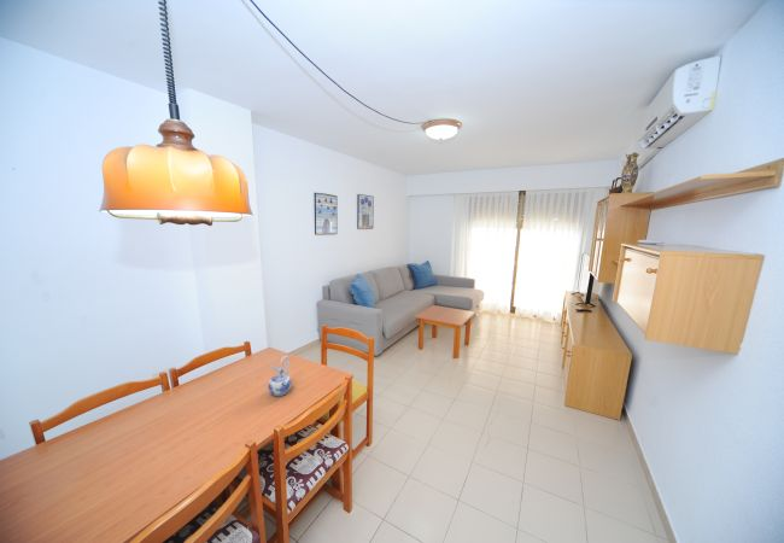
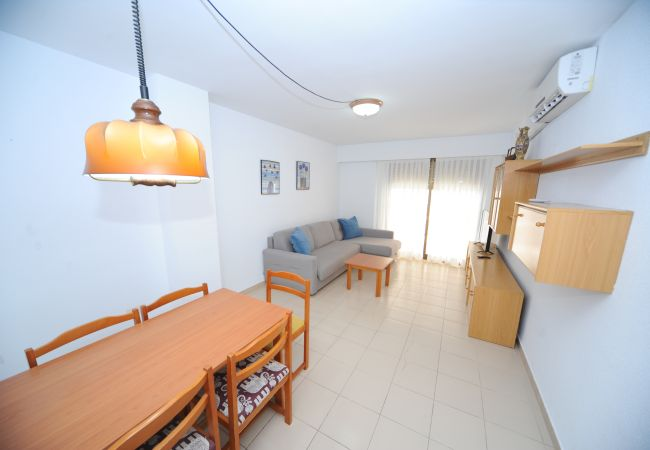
- ceramic pitcher (279, 375)
